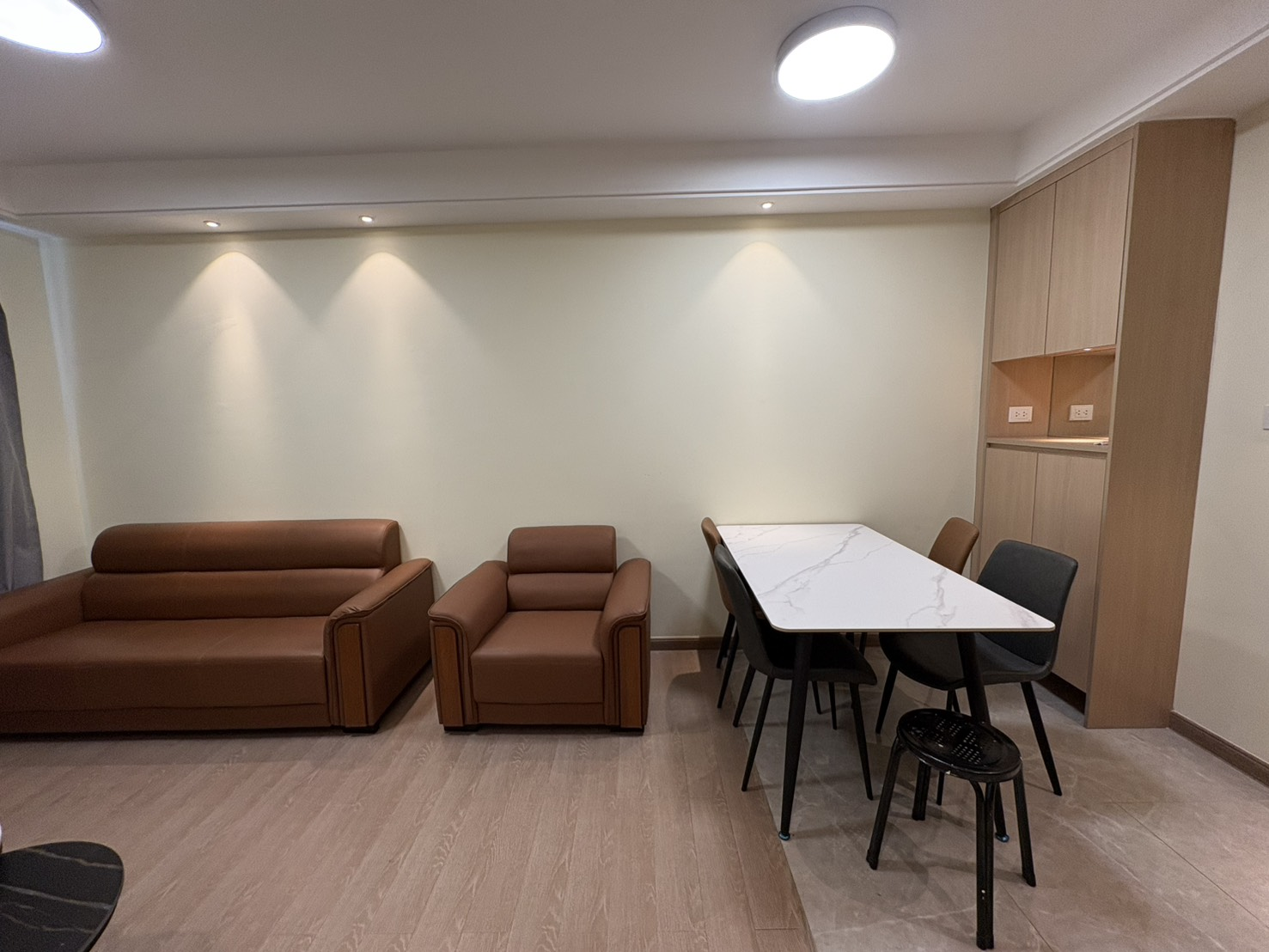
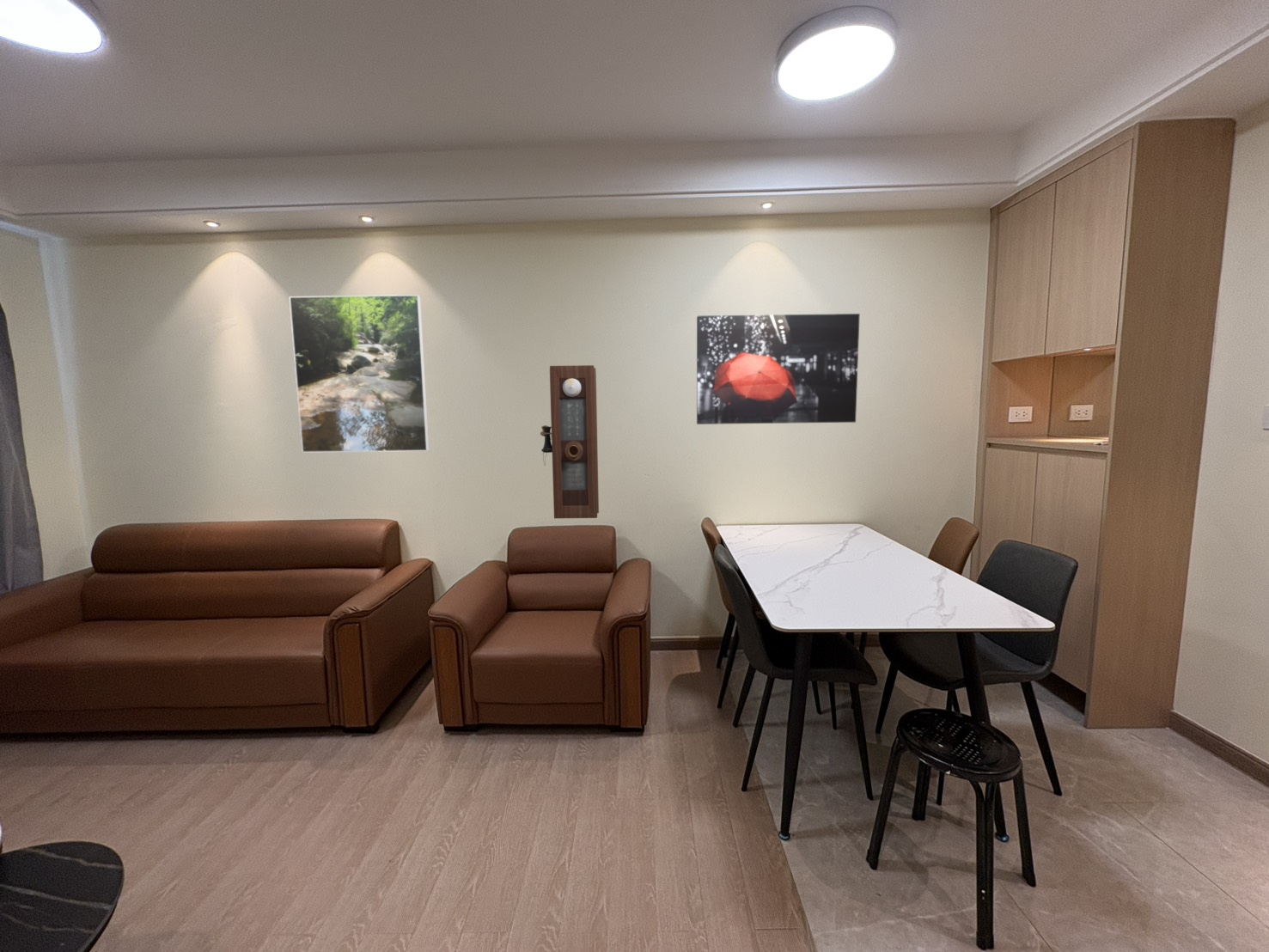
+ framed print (360, 375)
+ pendulum clock (568, 442)
+ wall art (777, 369)
